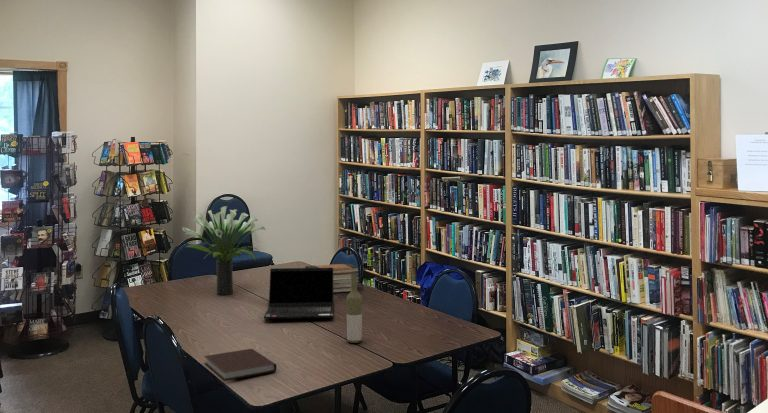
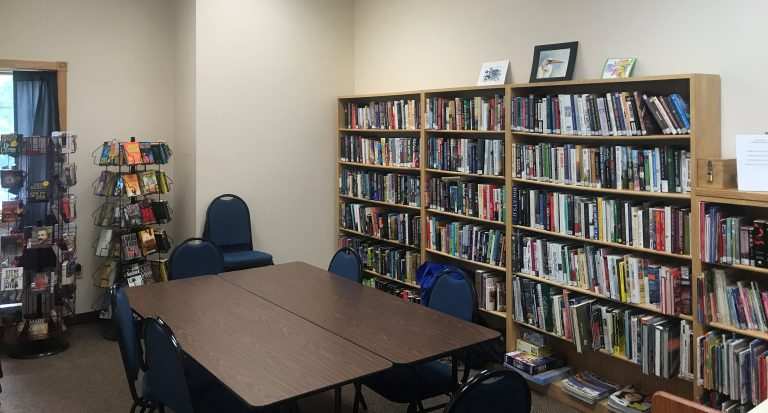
- potted plant (221, 250)
- bottle (354, 307)
- notebook (239, 363)
- laptop computer (300, 292)
- book stack (333, 278)
